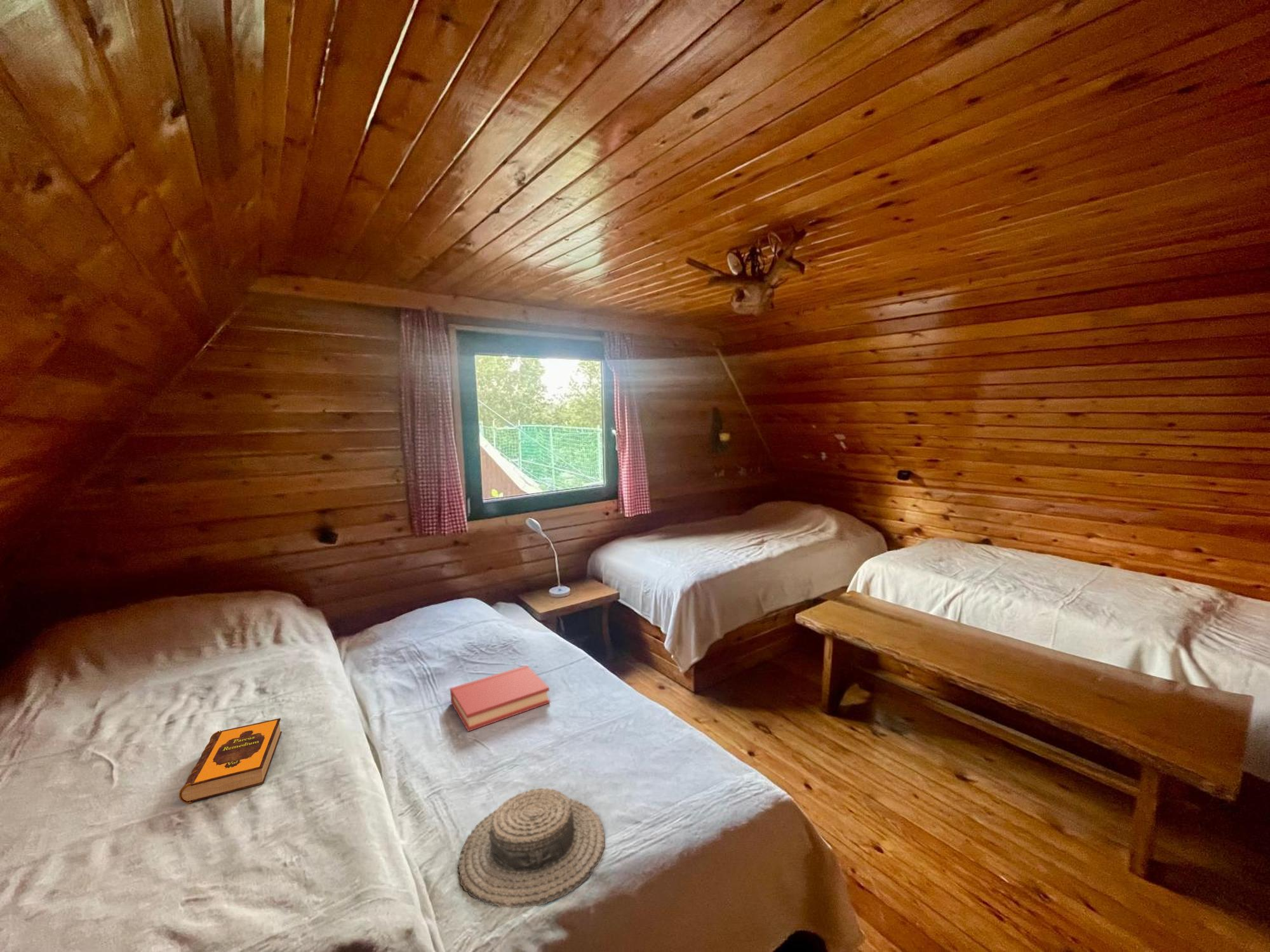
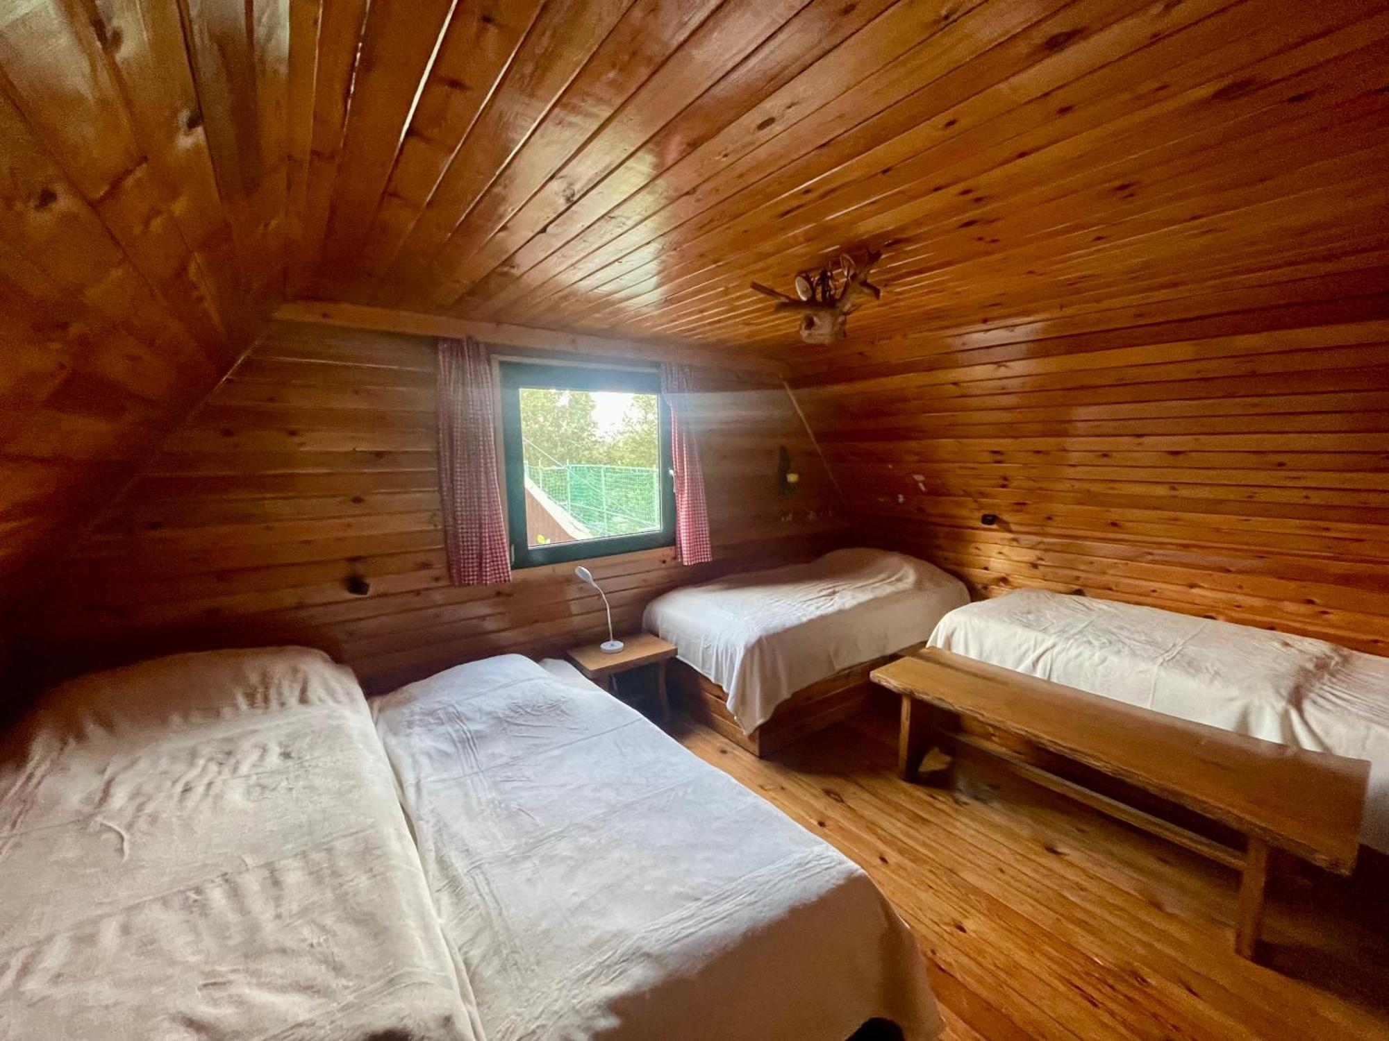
- hardback book (500, 695)
- boater hat (540, 810)
- hardback book (235, 757)
